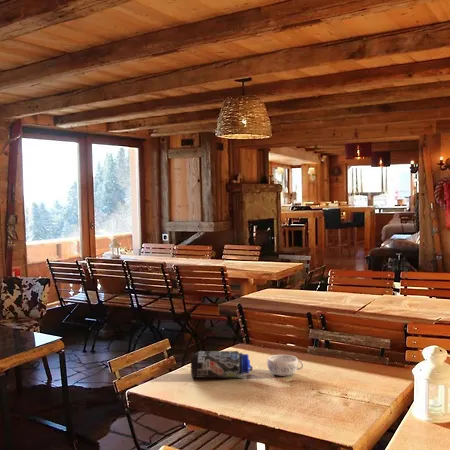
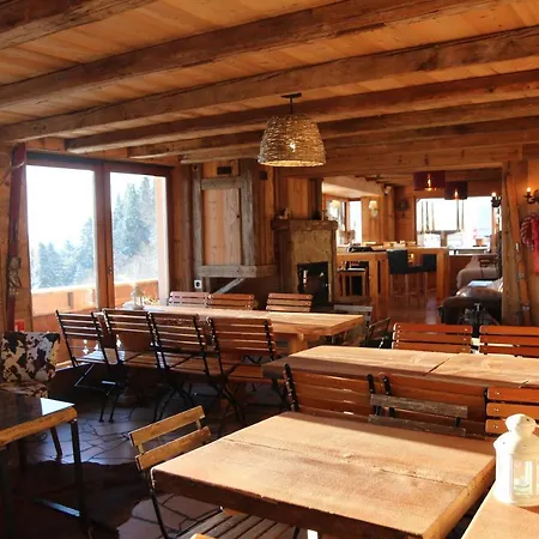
- decorative bowl (285, 365)
- water bottle (222, 363)
